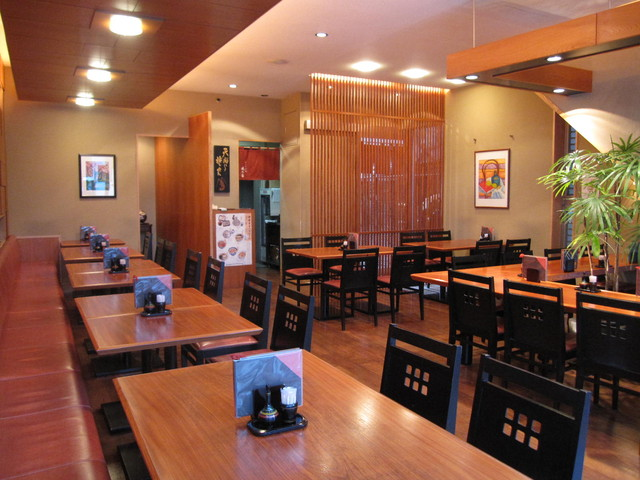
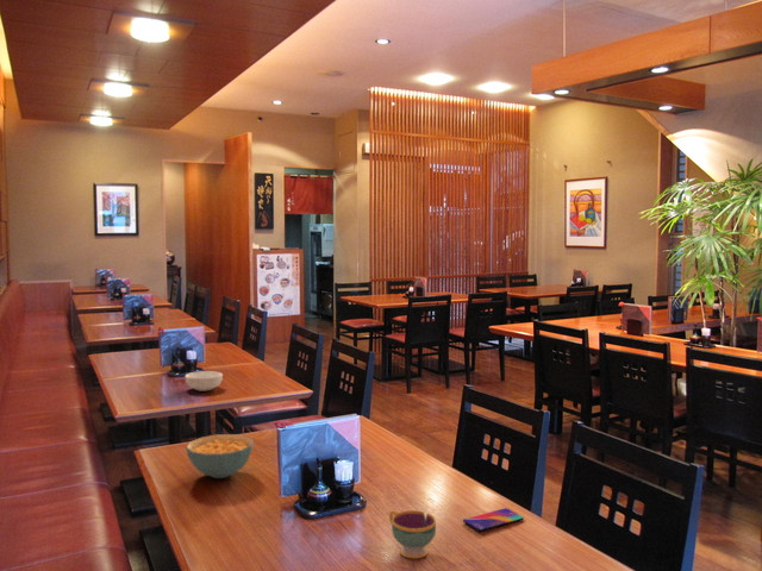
+ teacup (412, 533)
+ cereal bowl (204, 381)
+ cereal bowl (220, 459)
+ smartphone (493, 519)
